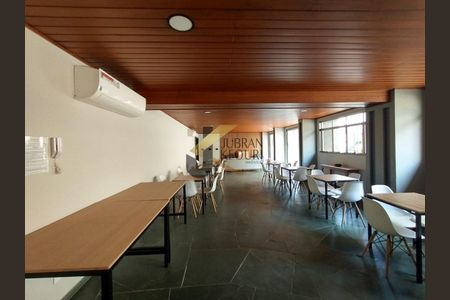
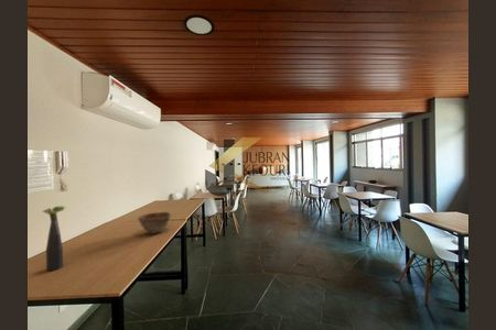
+ plant (53, 237)
+ bowl (154, 223)
